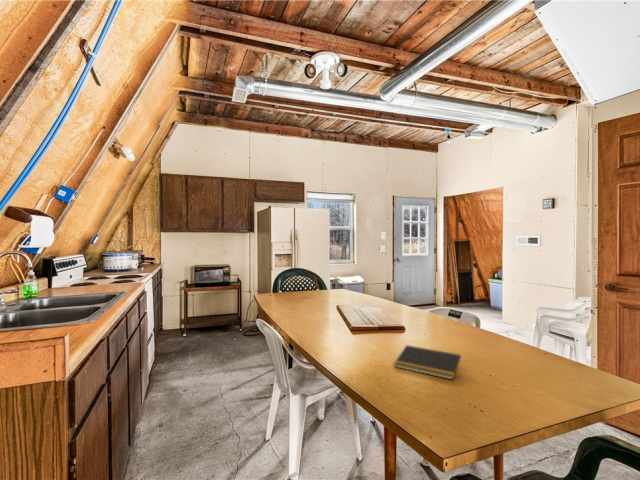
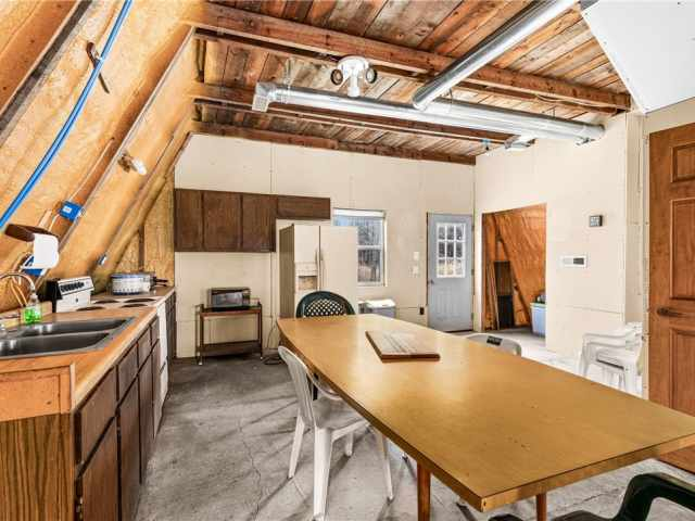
- notepad (427, 360)
